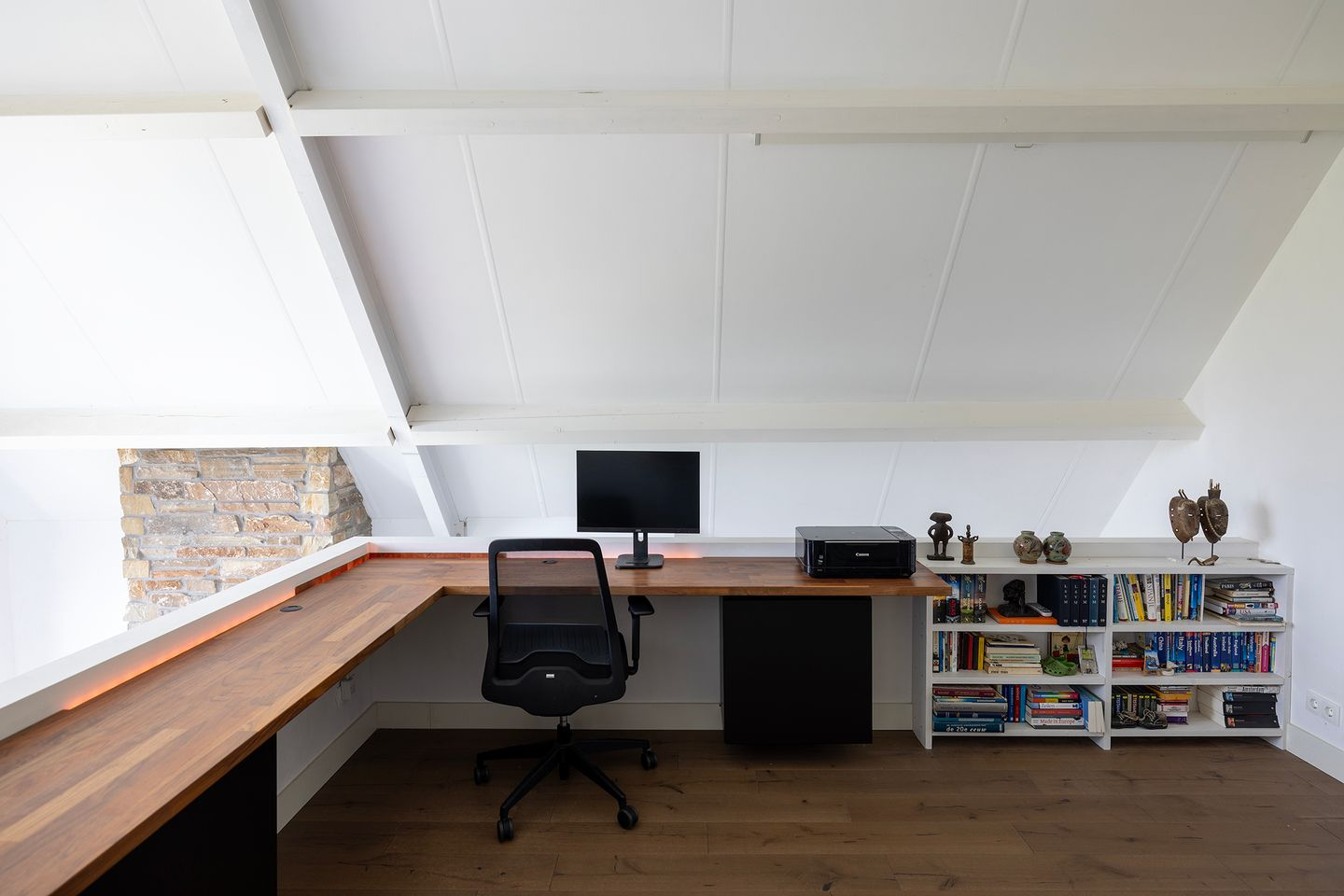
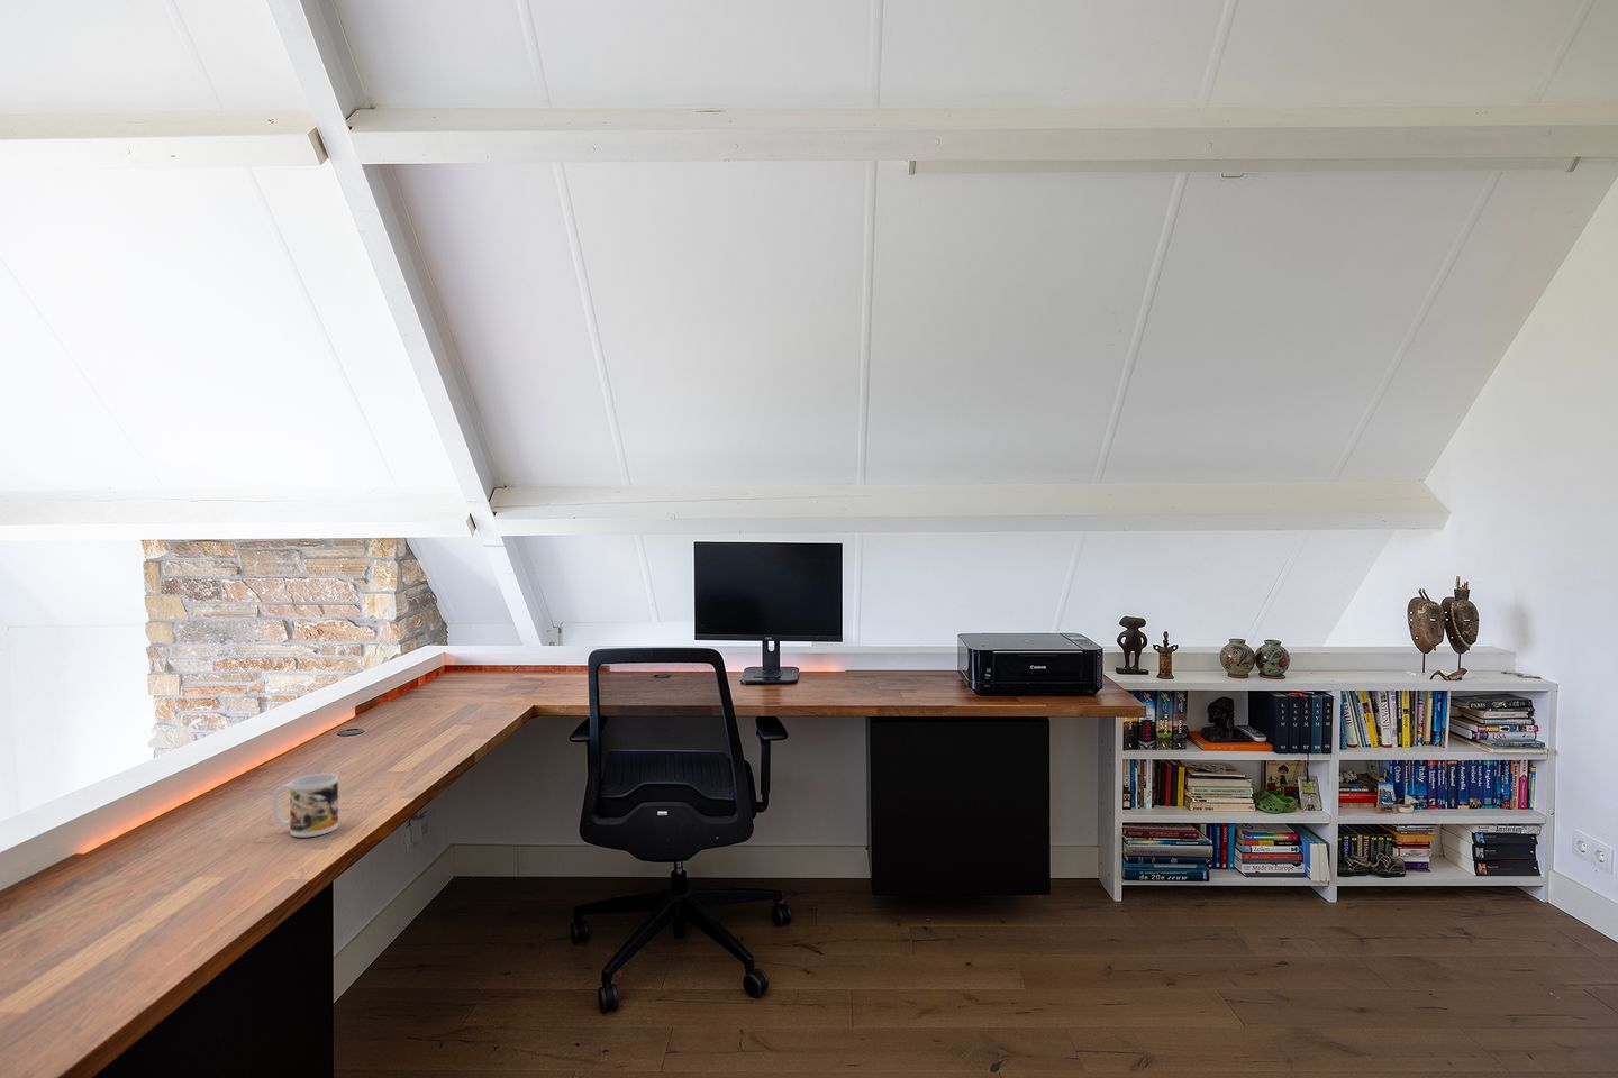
+ mug (305, 804)
